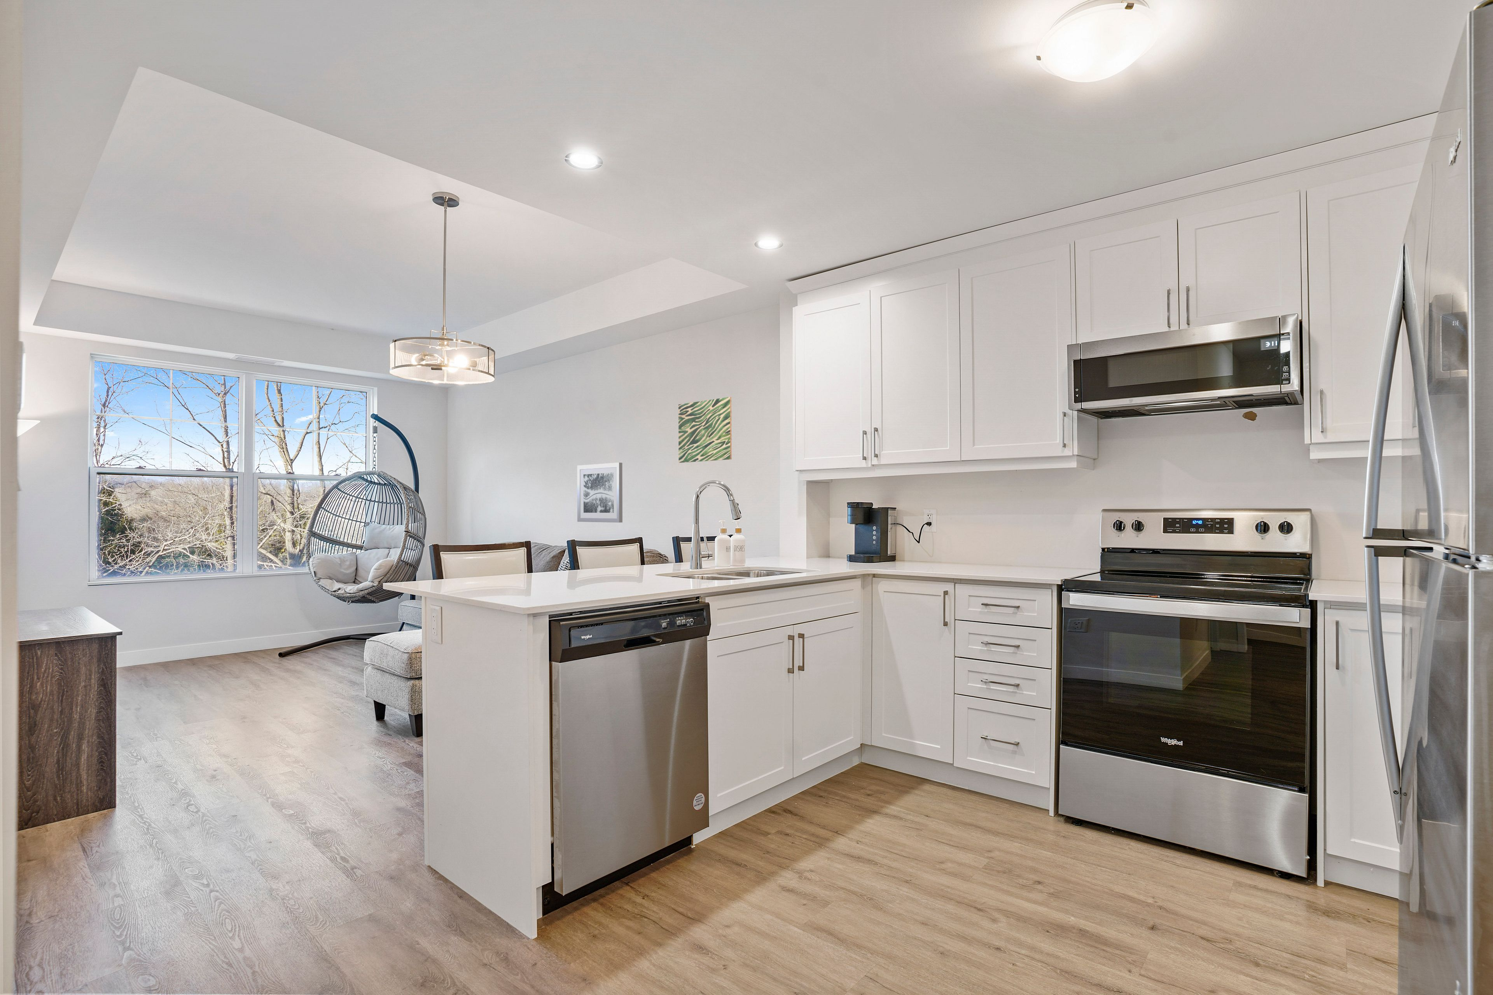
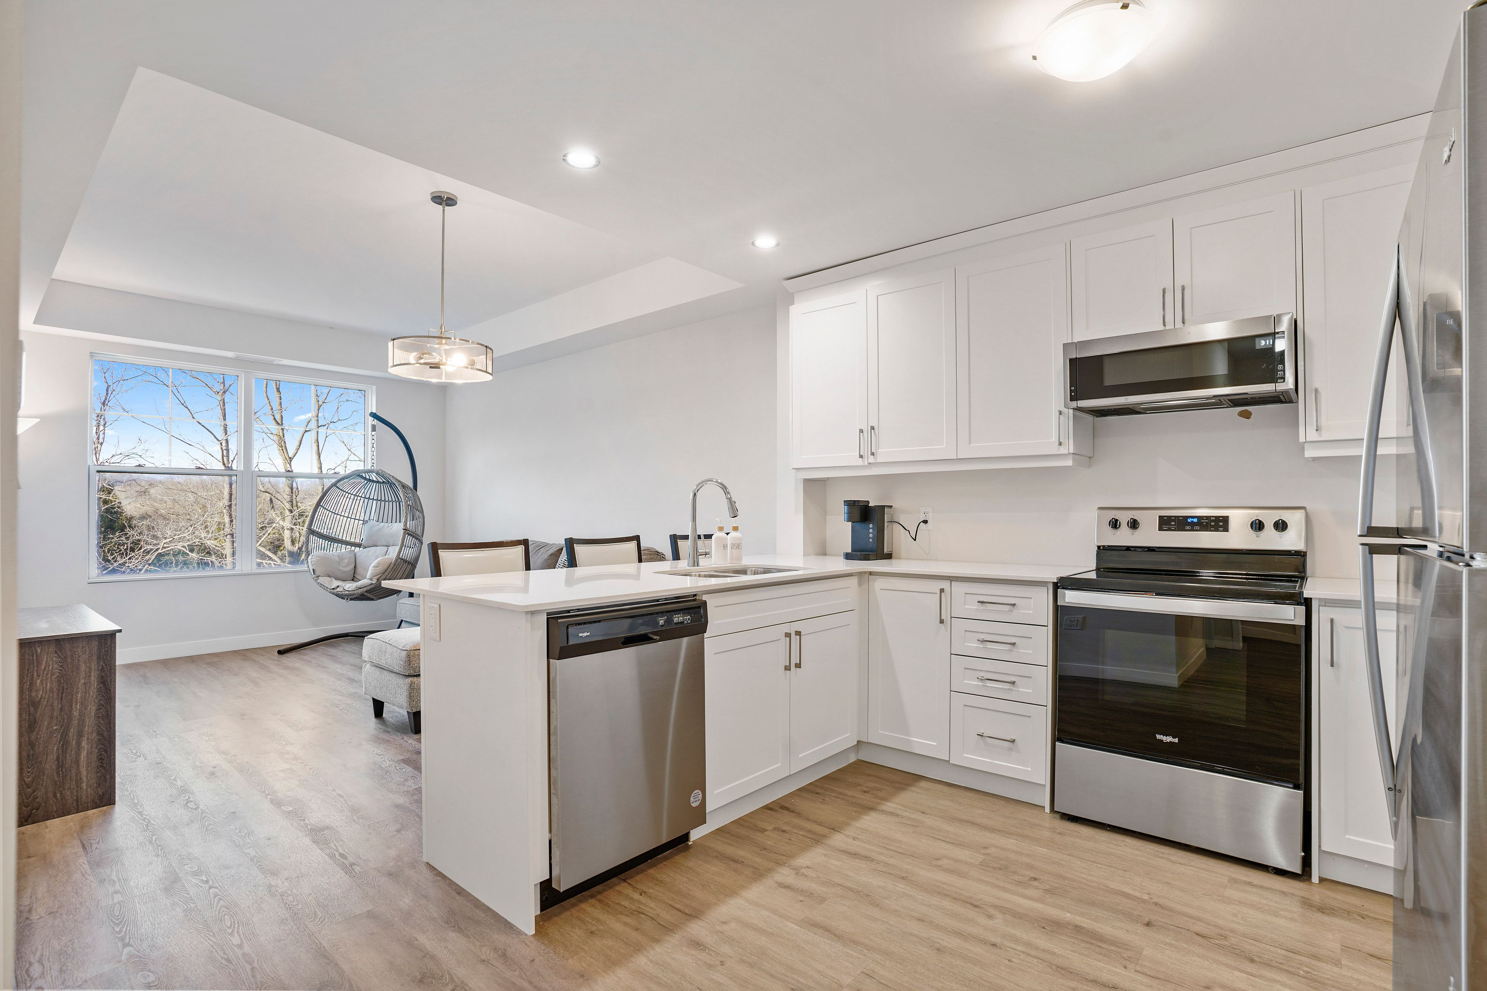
- wall art (704, 431)
- wall art (599, 493)
